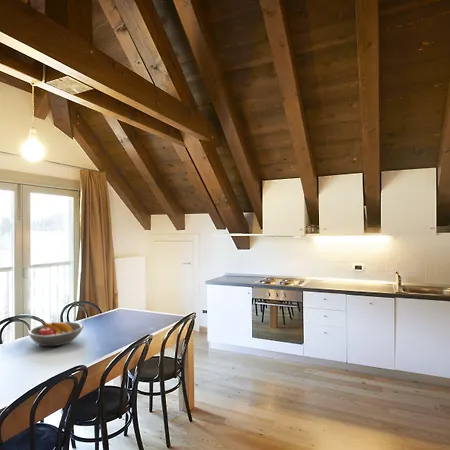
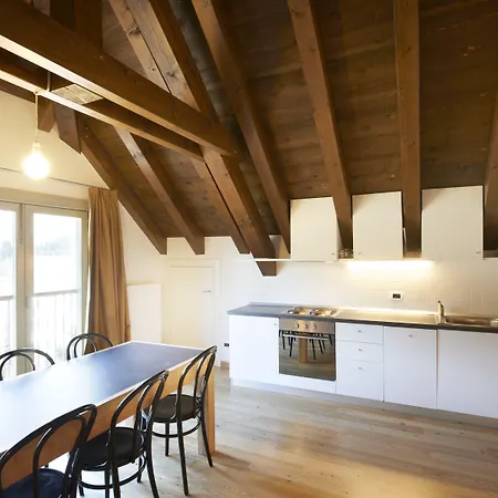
- fruit bowl (56, 333)
